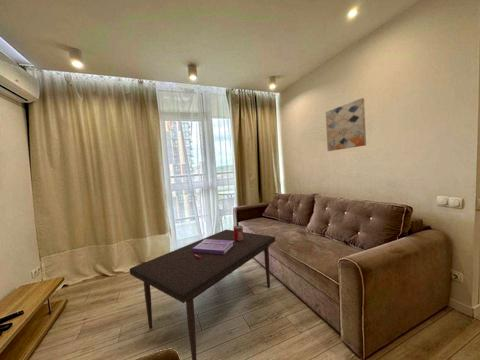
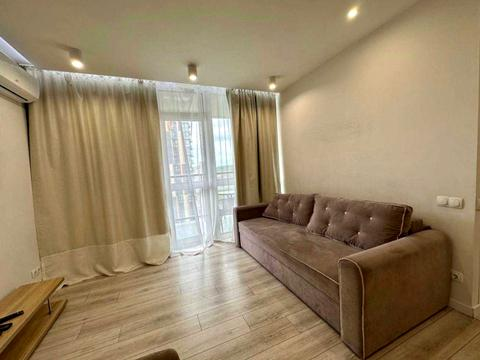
- coffee table (213, 270)
- wall art (344, 127)
